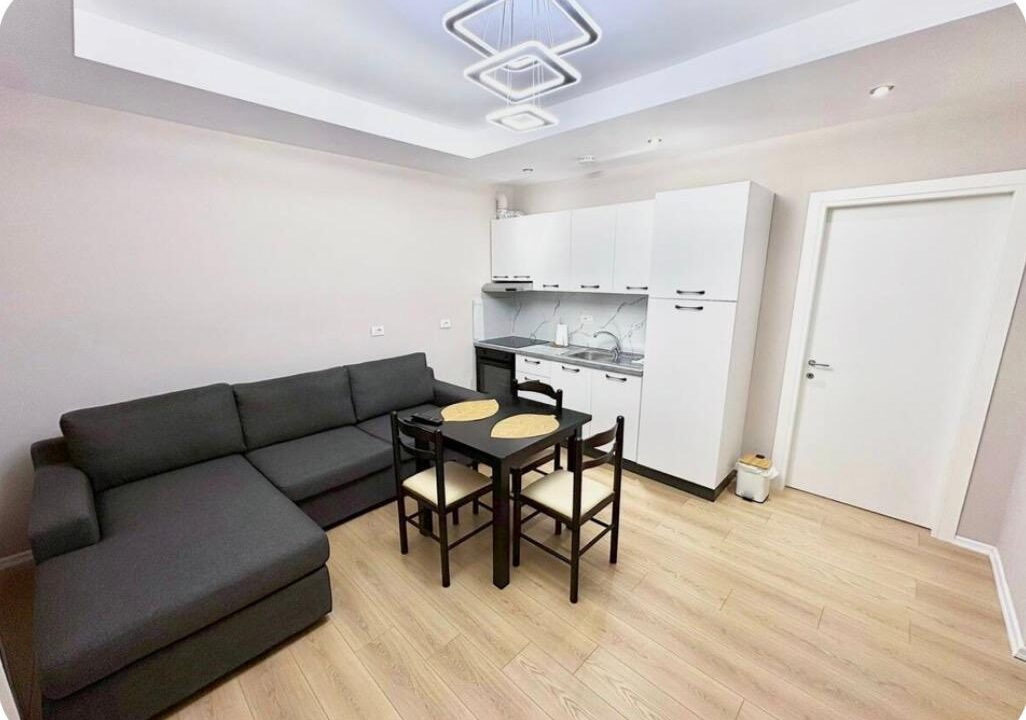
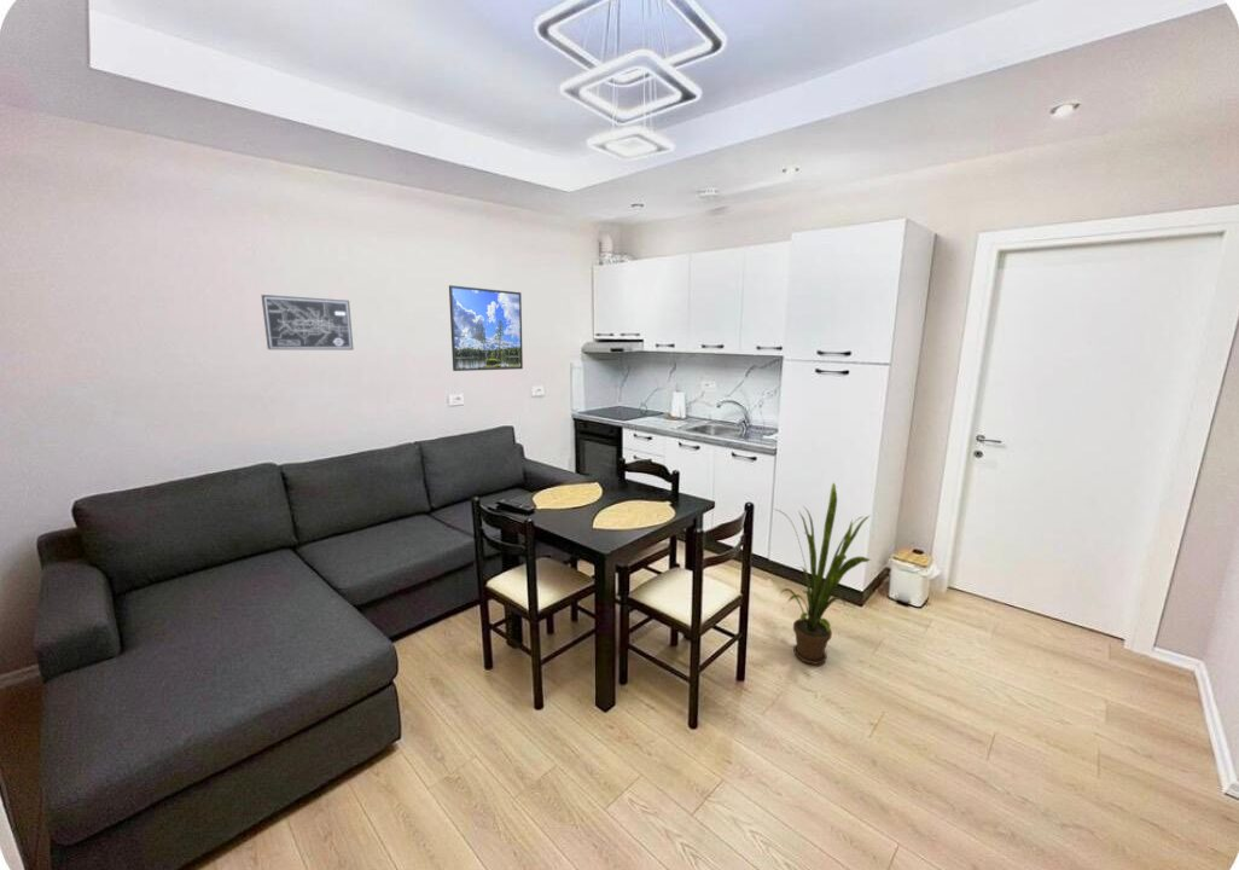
+ wall art (309, 324)
+ house plant (814, 574)
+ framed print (488, 330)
